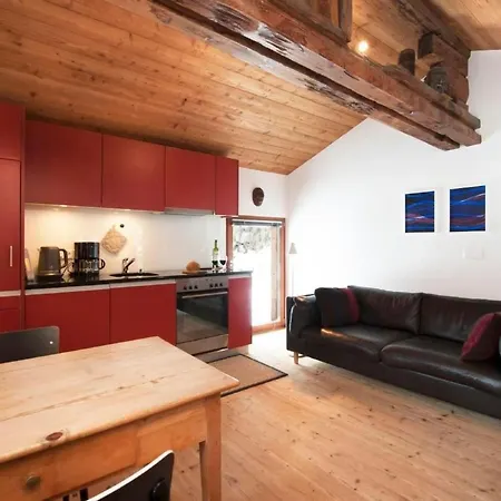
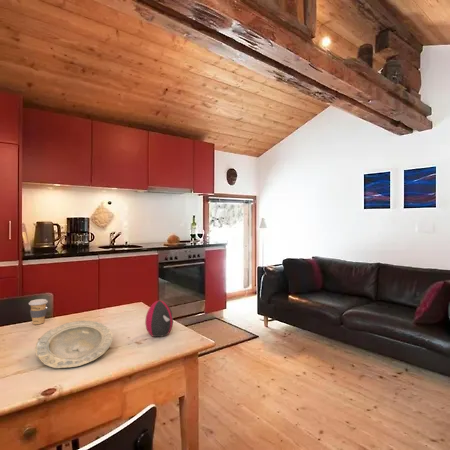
+ coffee cup (38, 311)
+ decorative egg (159, 317)
+ plate (75, 341)
